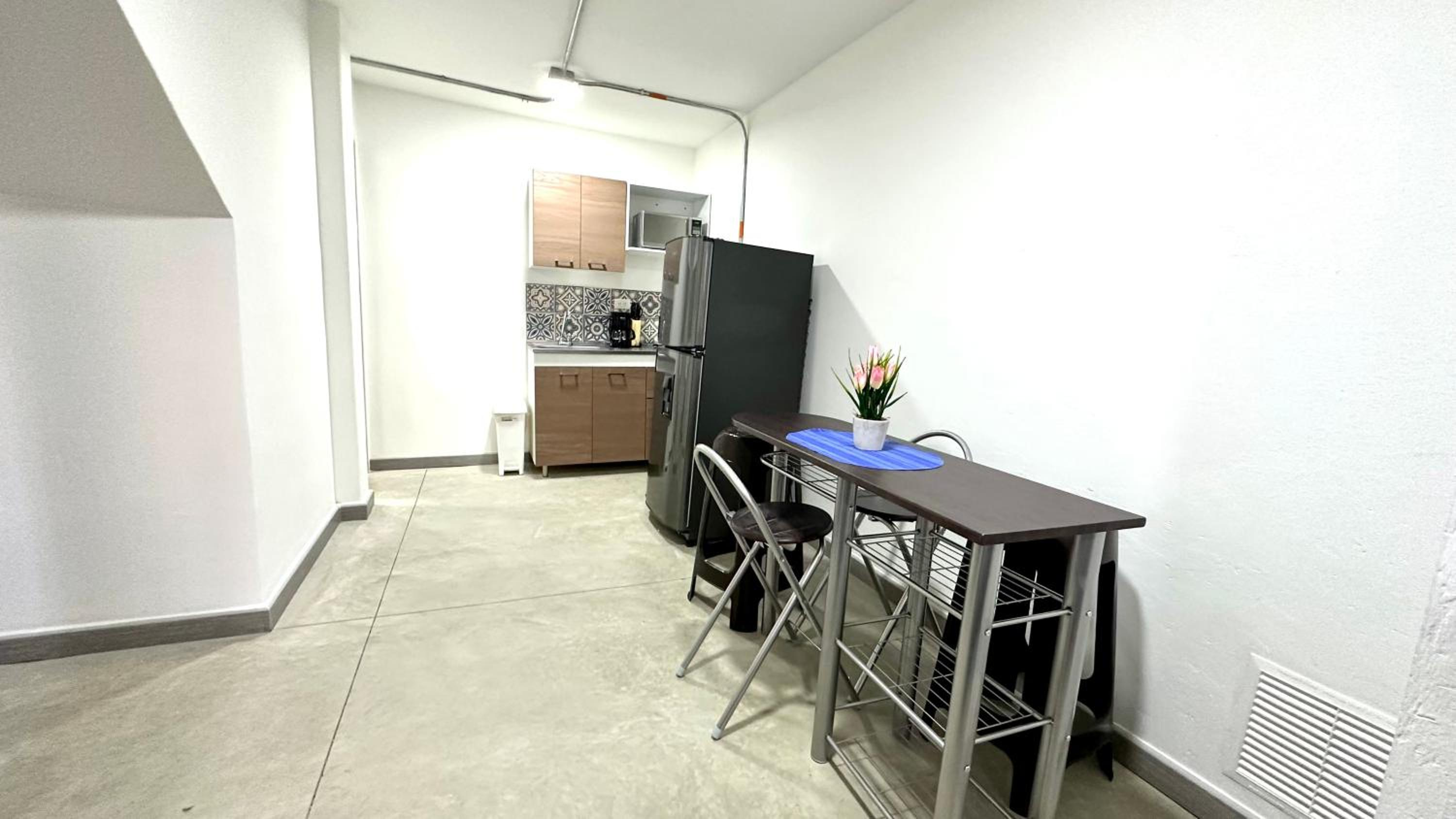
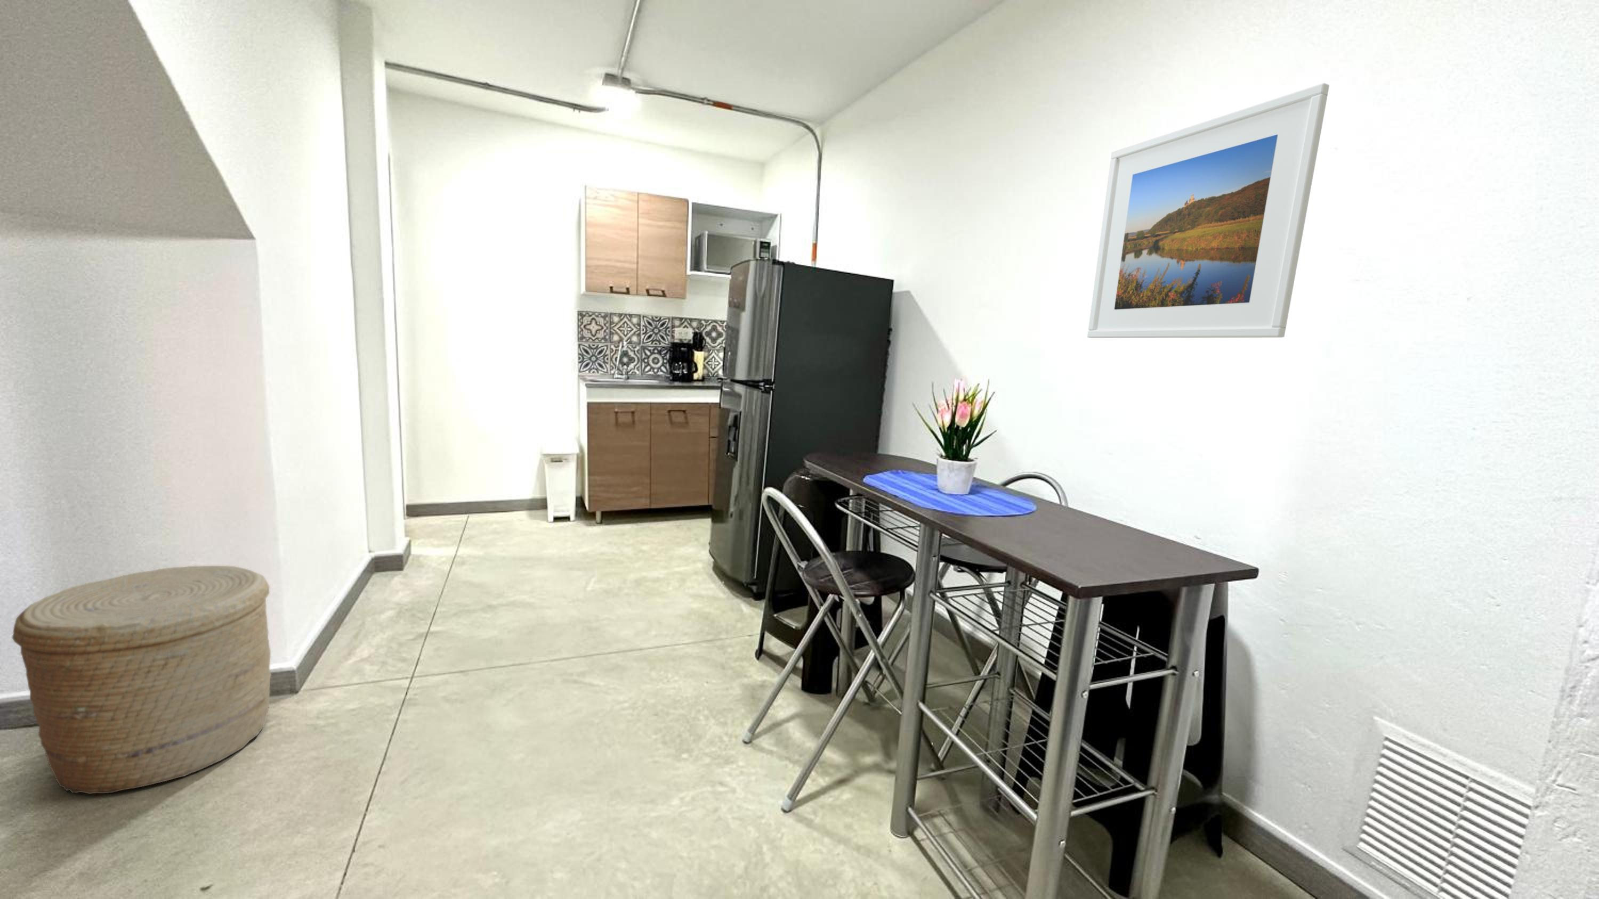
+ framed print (1187, 233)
+ basket (160, 668)
